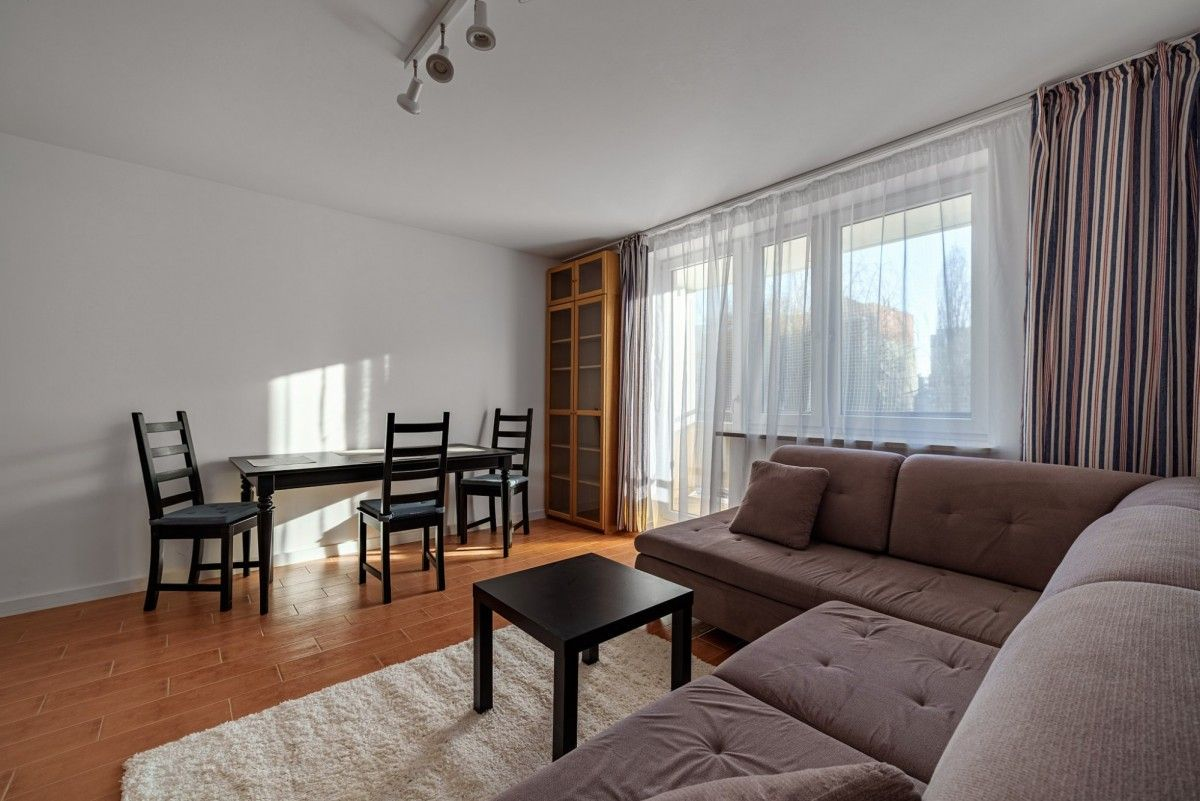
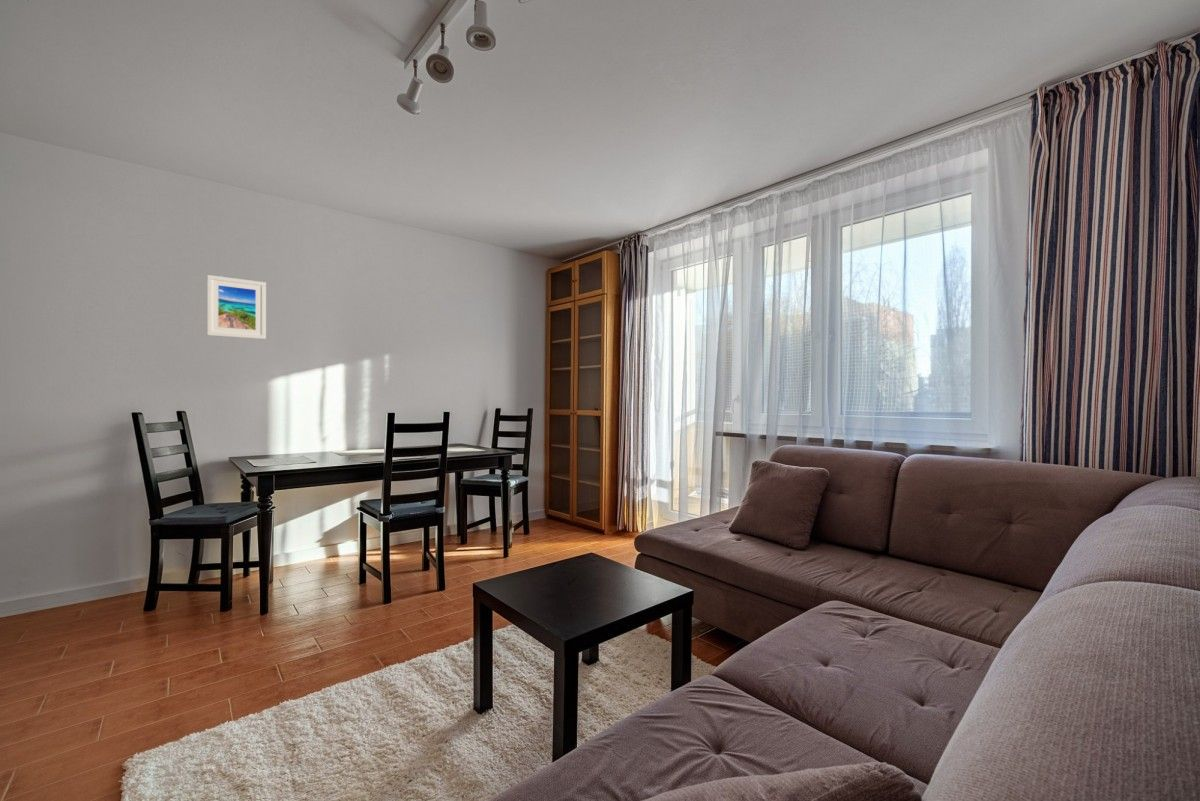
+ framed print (237, 308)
